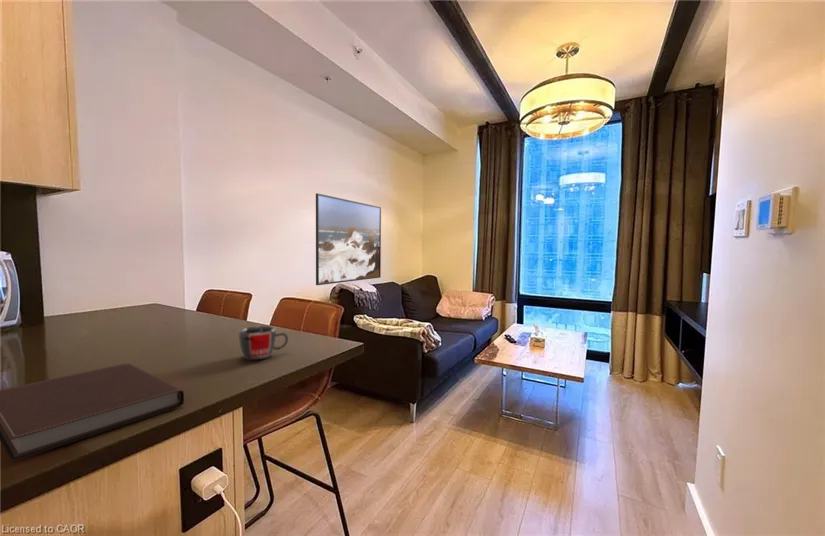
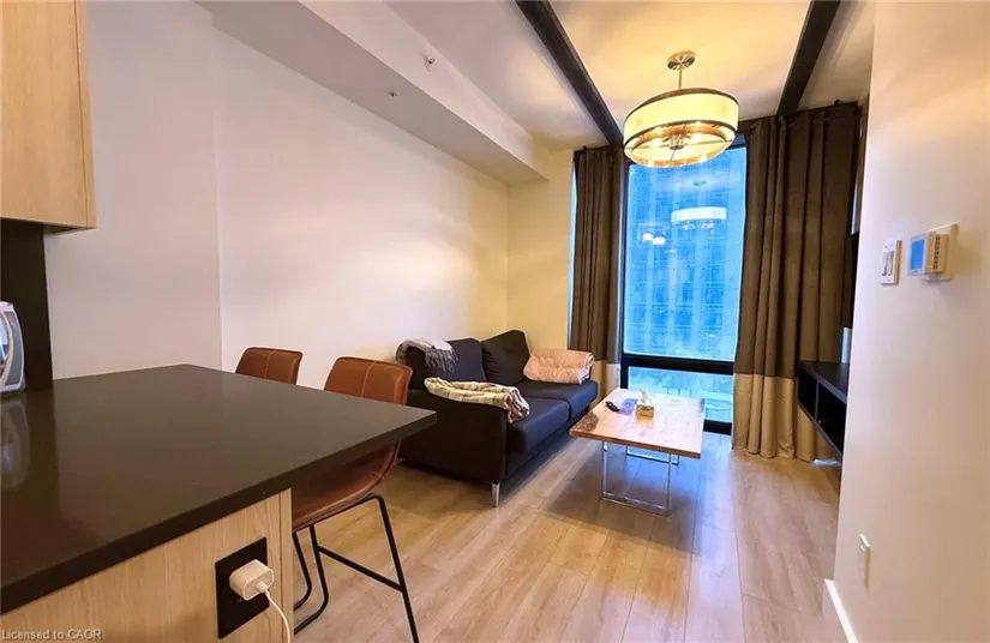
- mug (264, 342)
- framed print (352, 241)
- notebook (86, 399)
